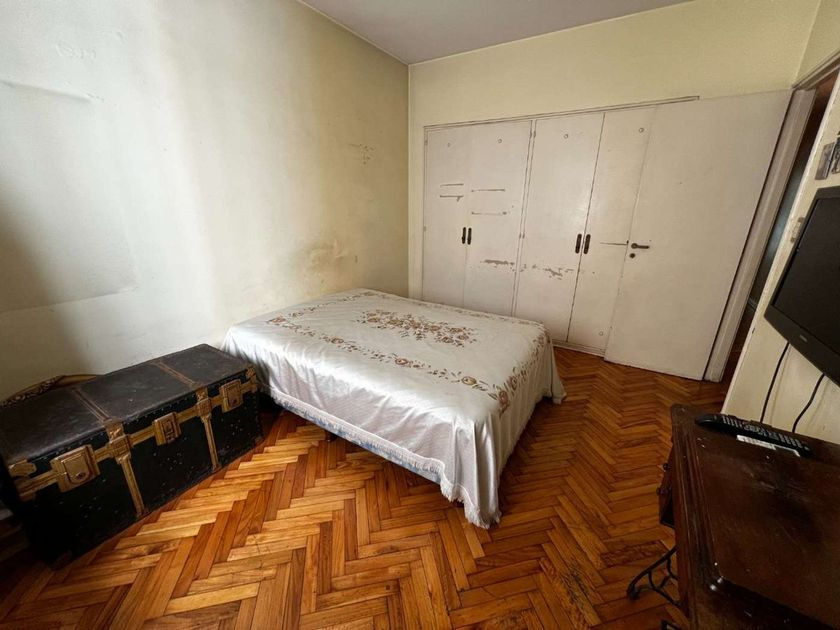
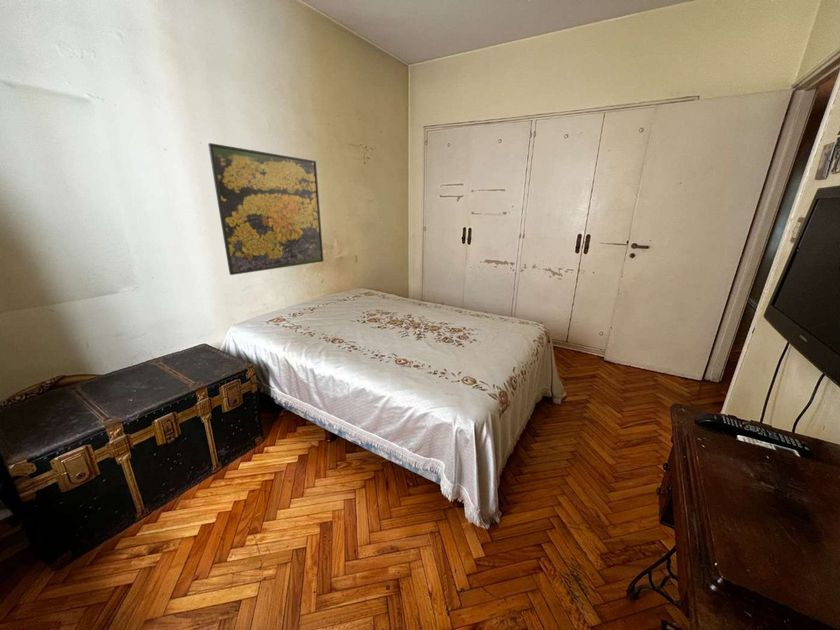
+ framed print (276, 213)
